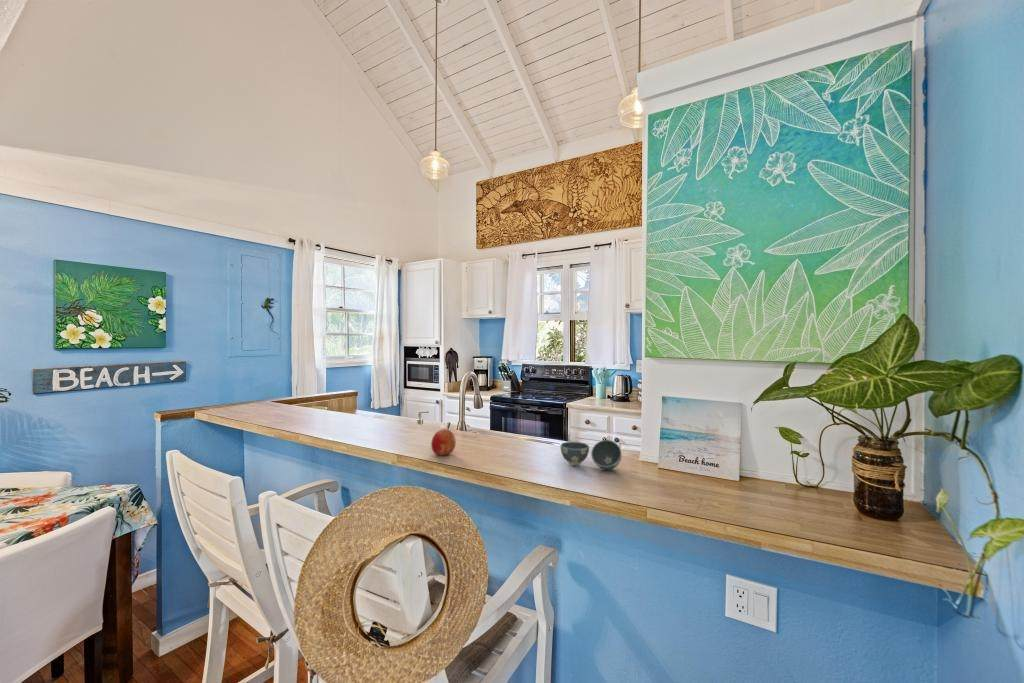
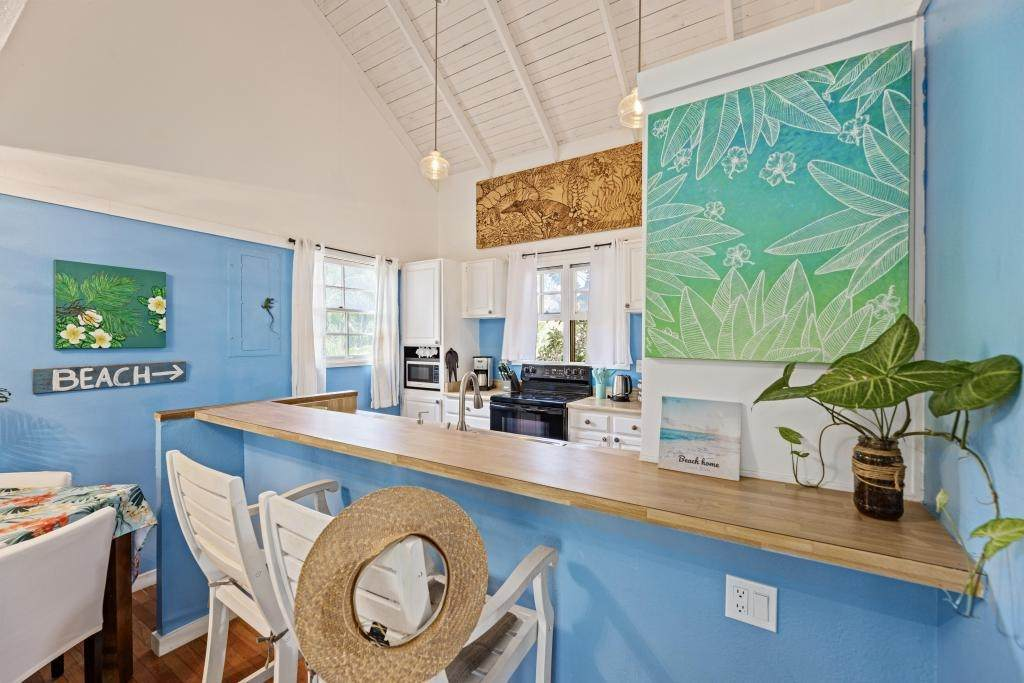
- fruit (443, 441)
- ceramic bowl (591, 452)
